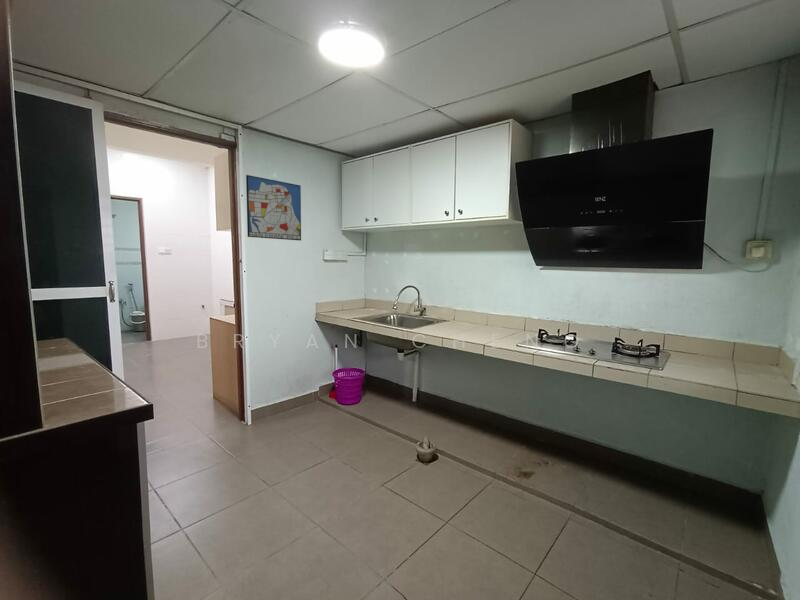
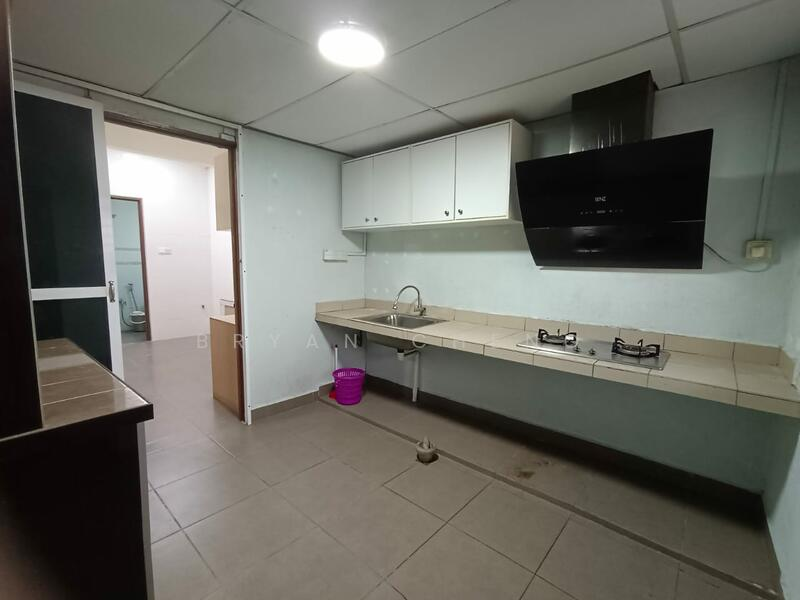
- wall art (275, 209)
